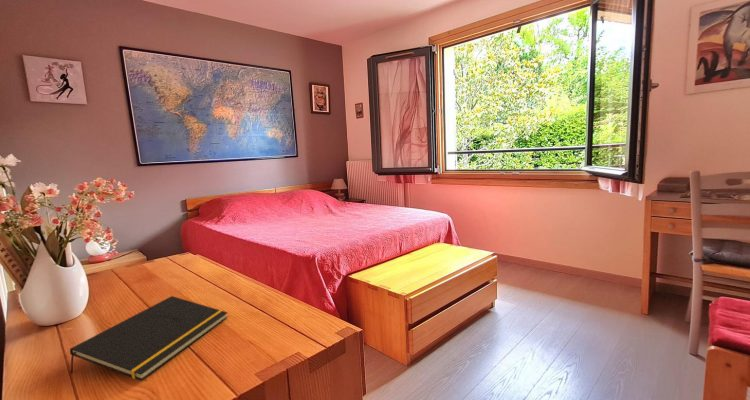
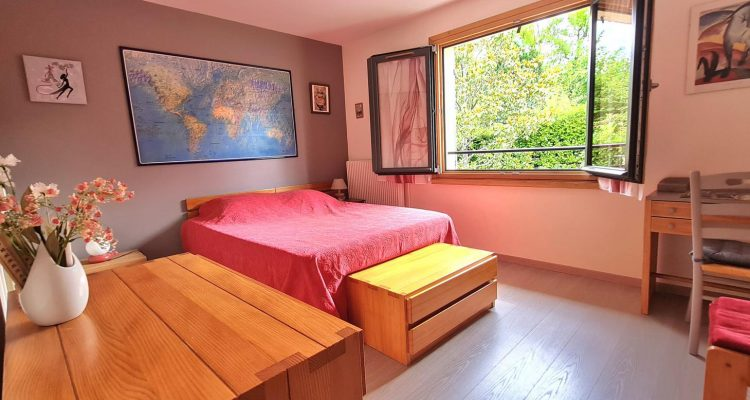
- notepad (158, 330)
